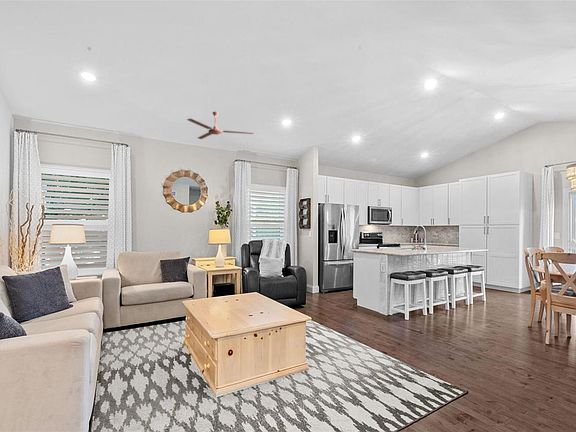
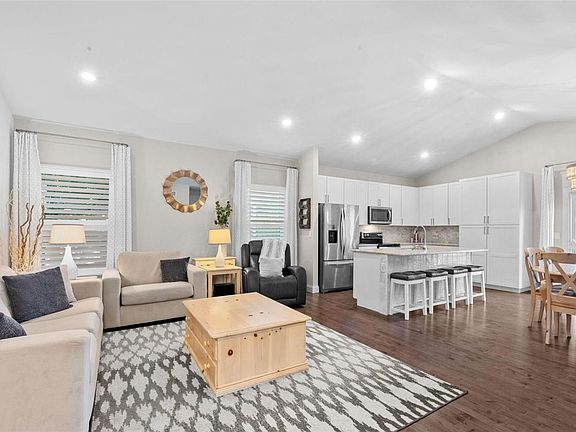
- ceiling fan (216, 126)
